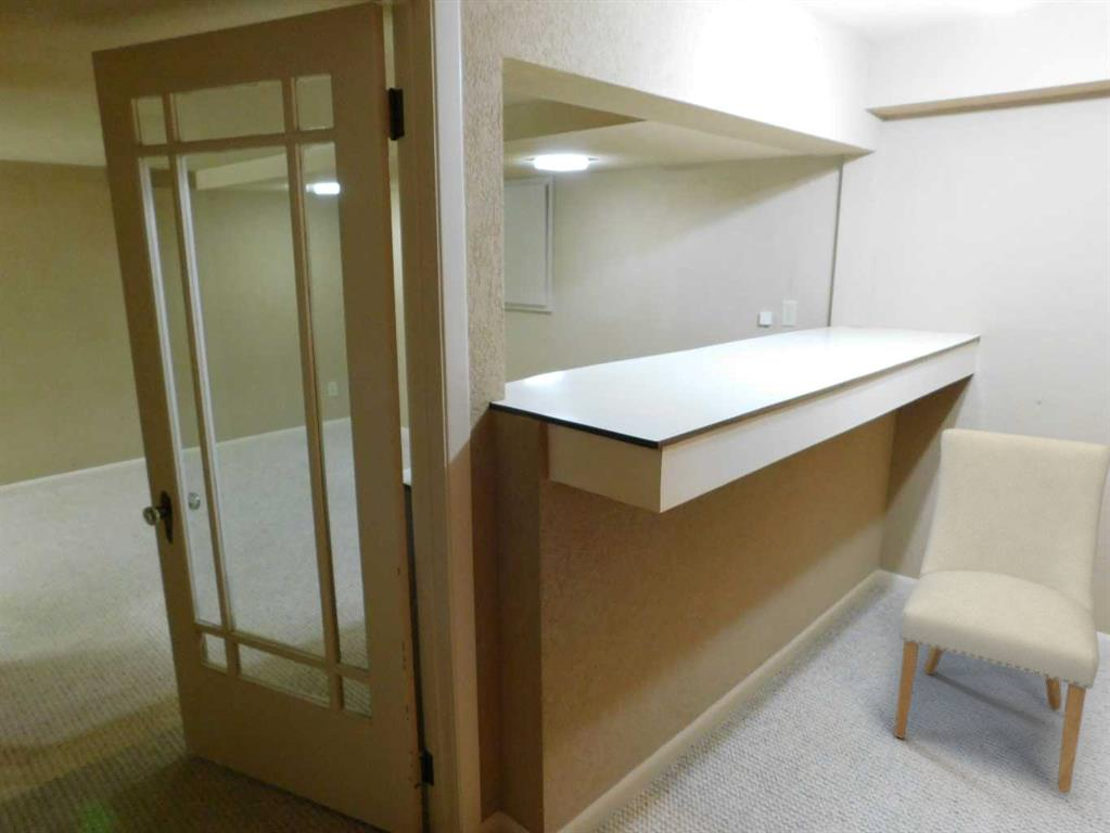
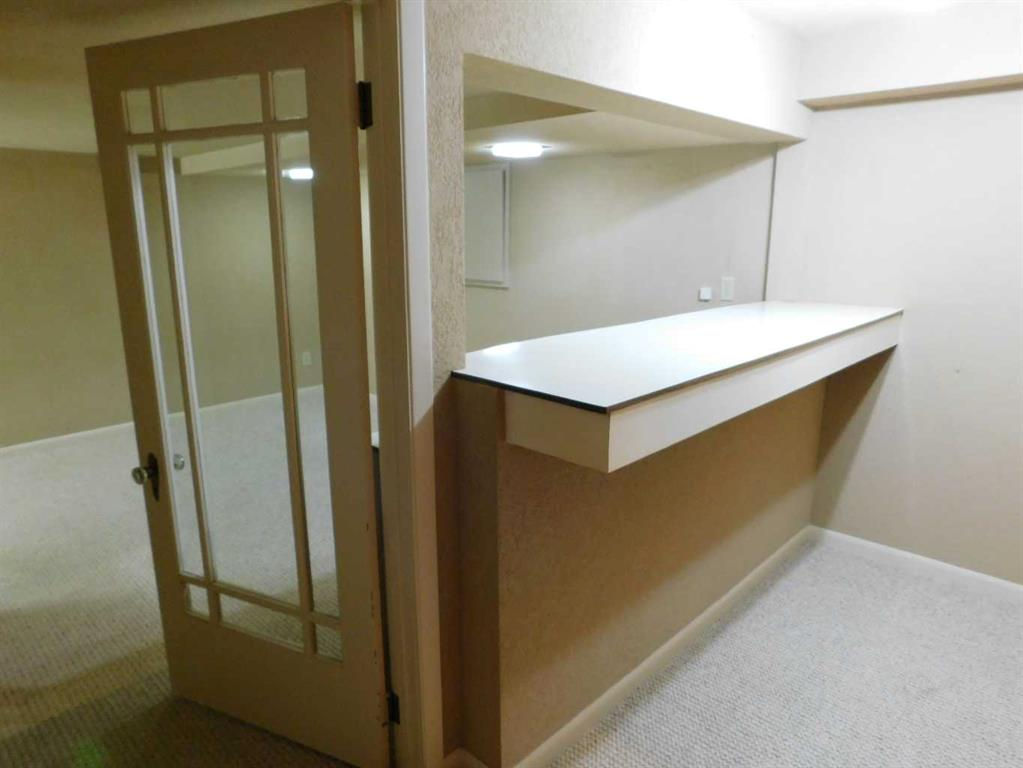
- chair (1001, 589)
